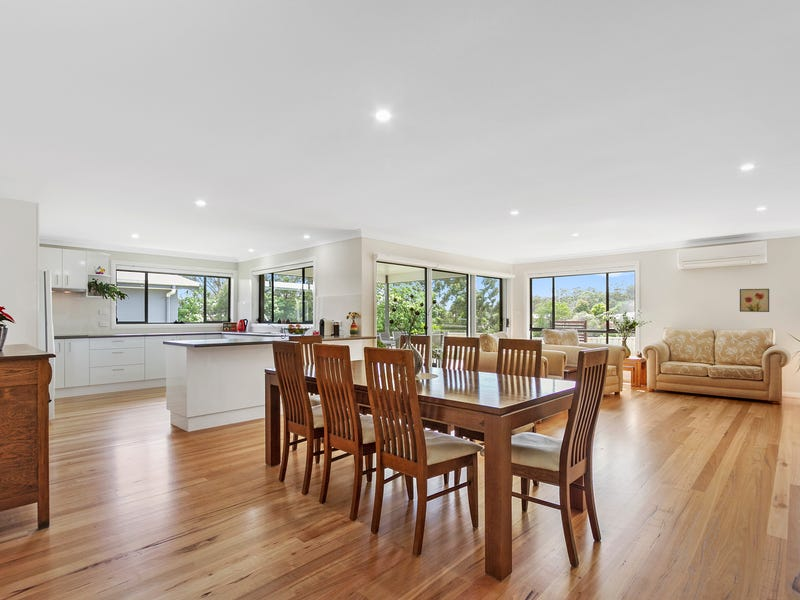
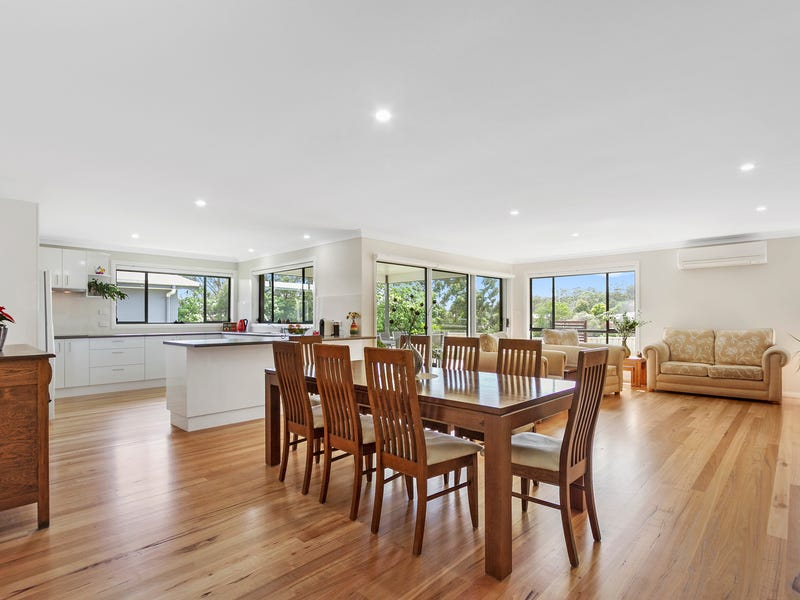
- wall art (754, 300)
